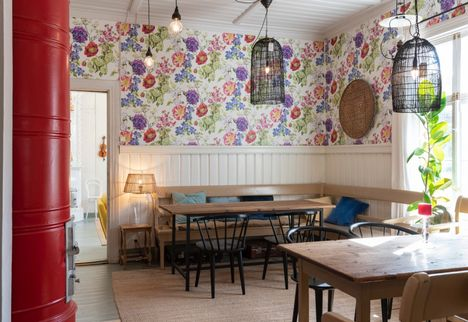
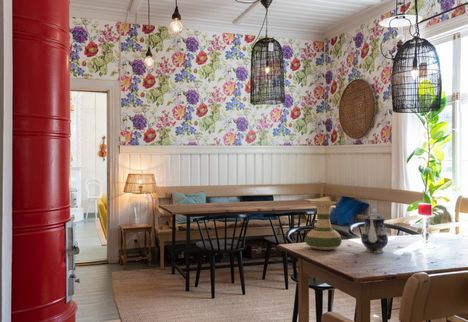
+ vase (323, 225)
+ teapot (374, 230)
